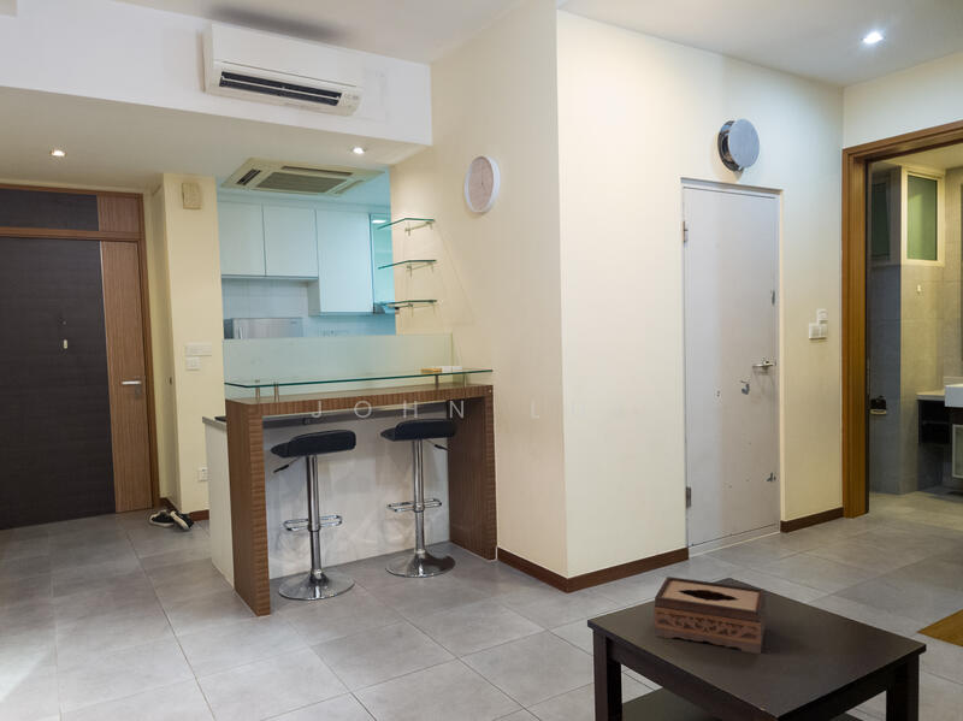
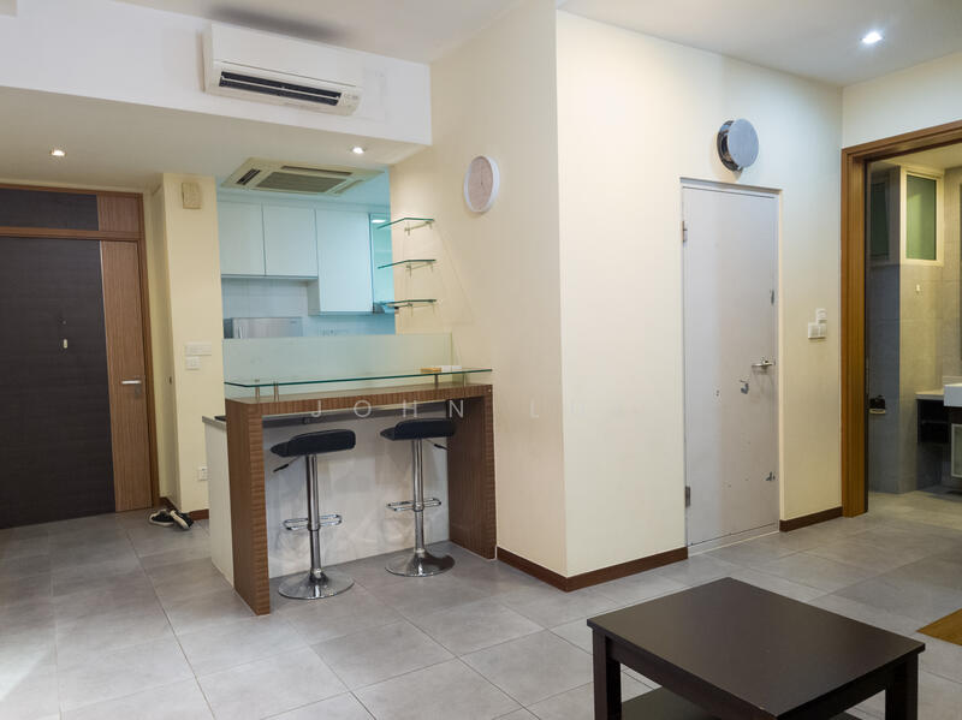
- tissue box (710, 611)
